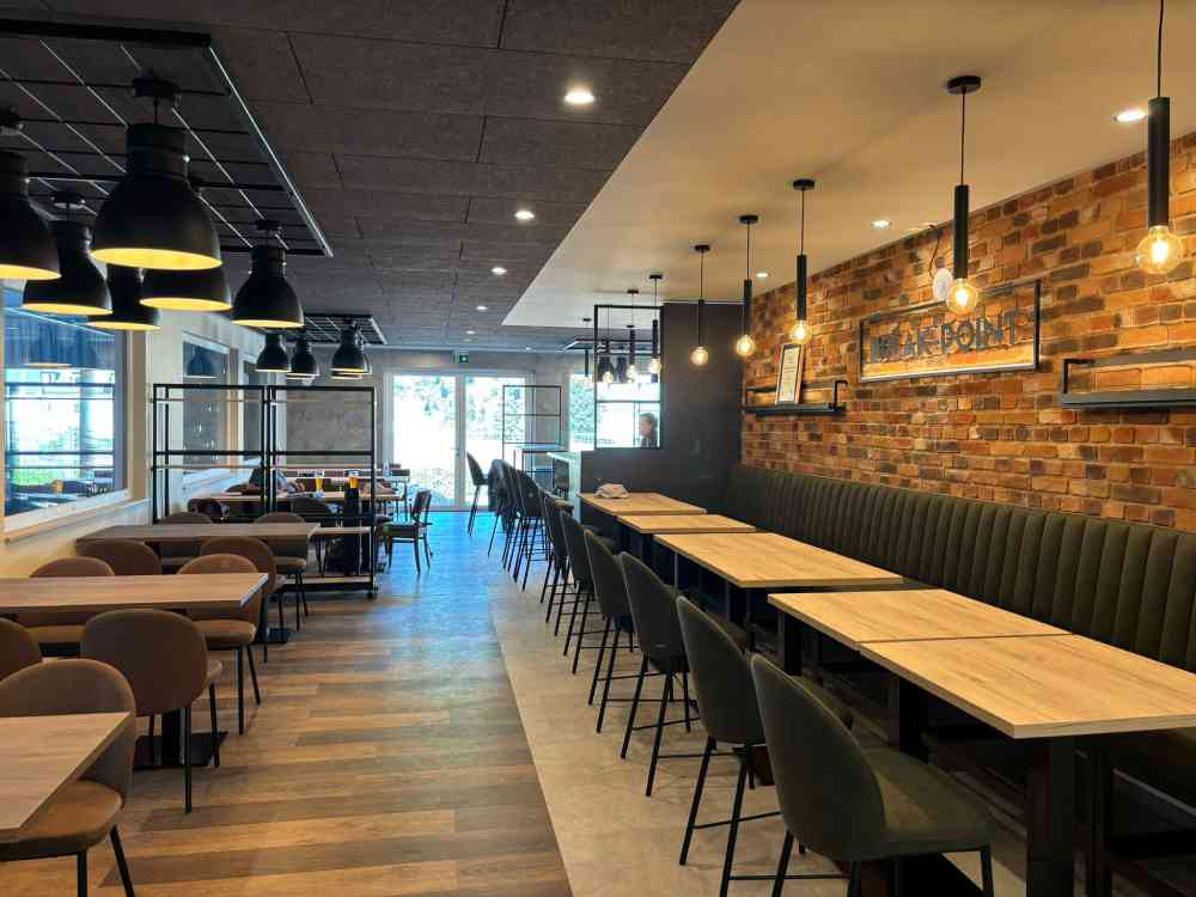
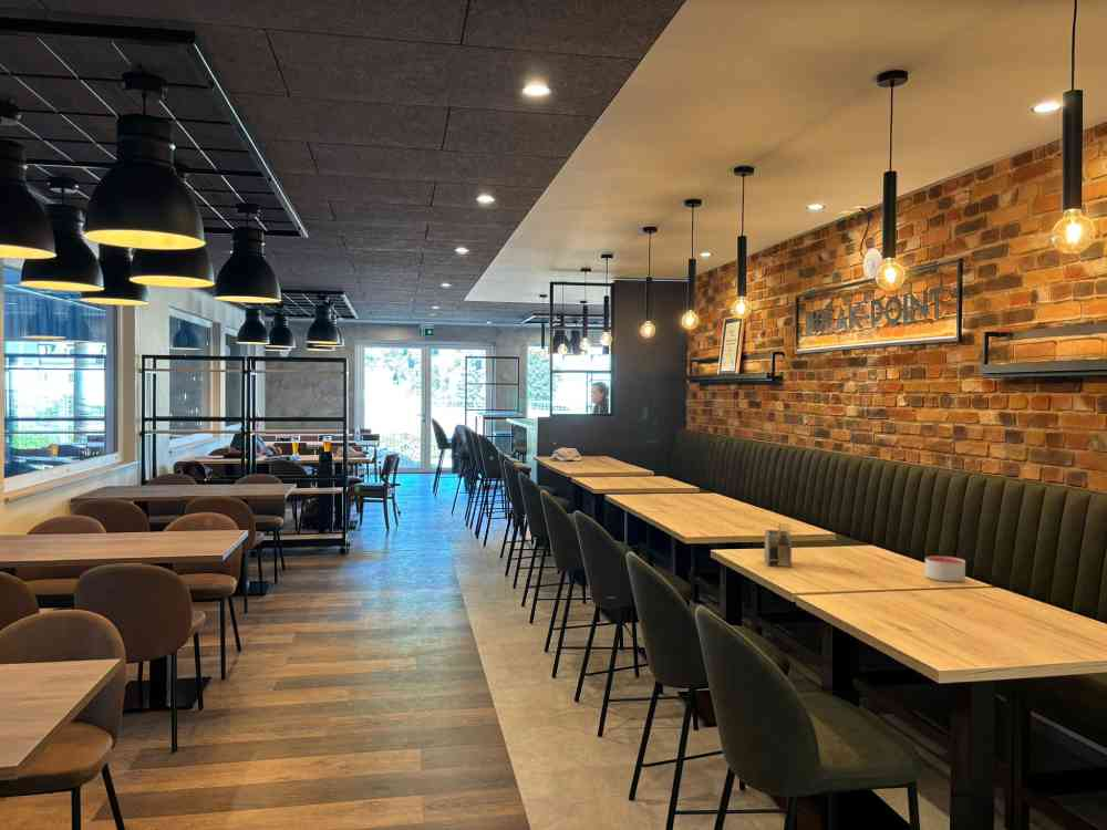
+ candle (944, 568)
+ napkin holder (777, 542)
